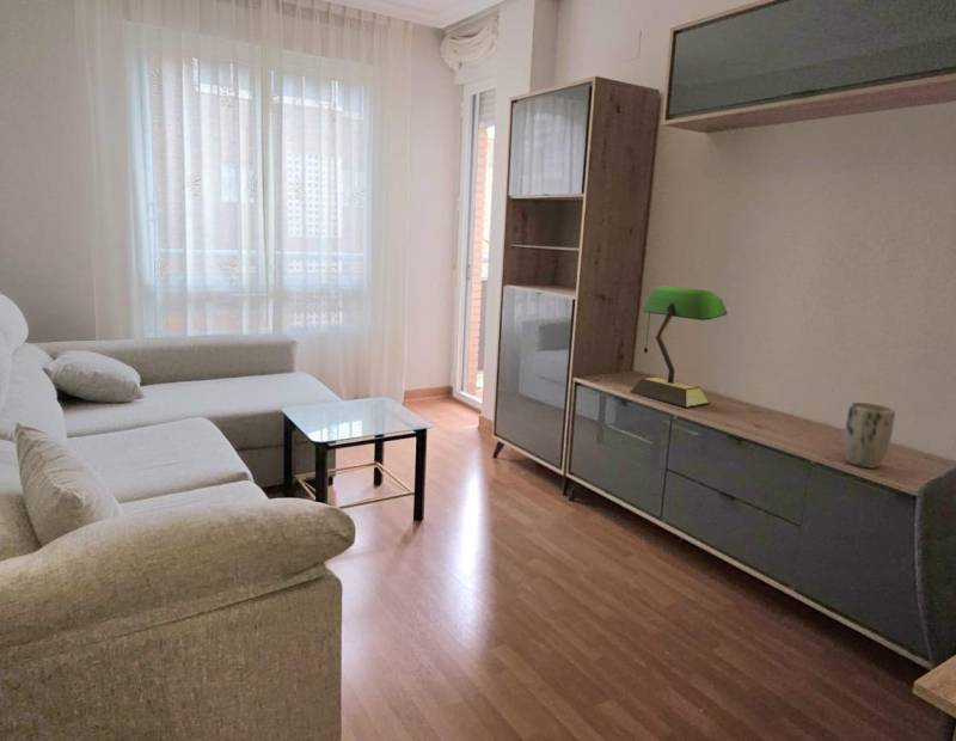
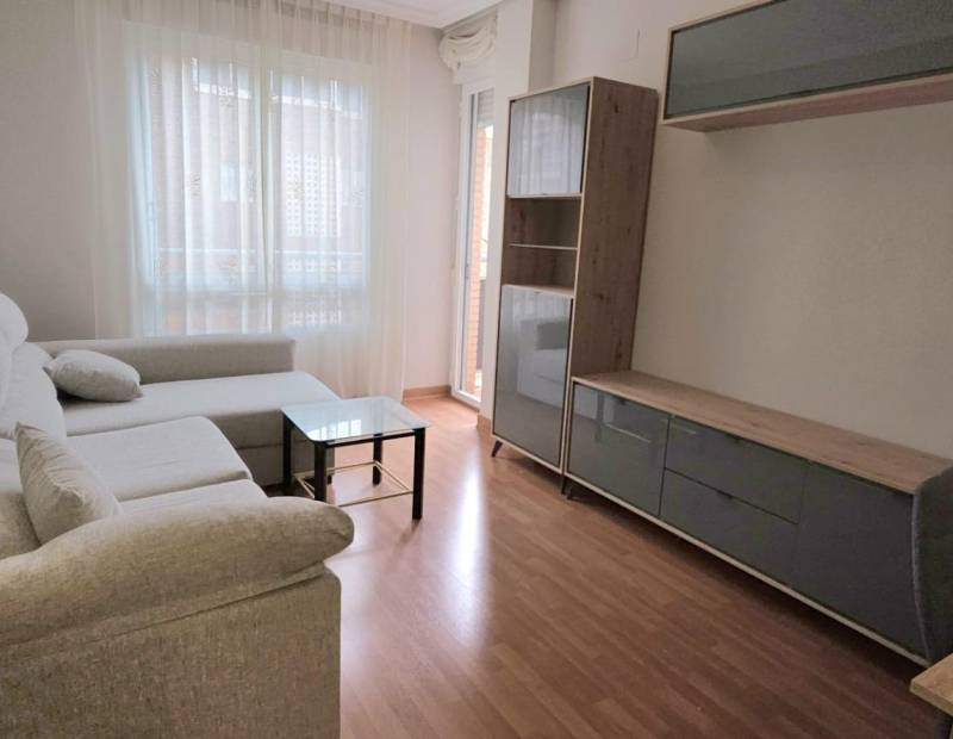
- table lamp (664, 347)
- plant pot (866, 435)
